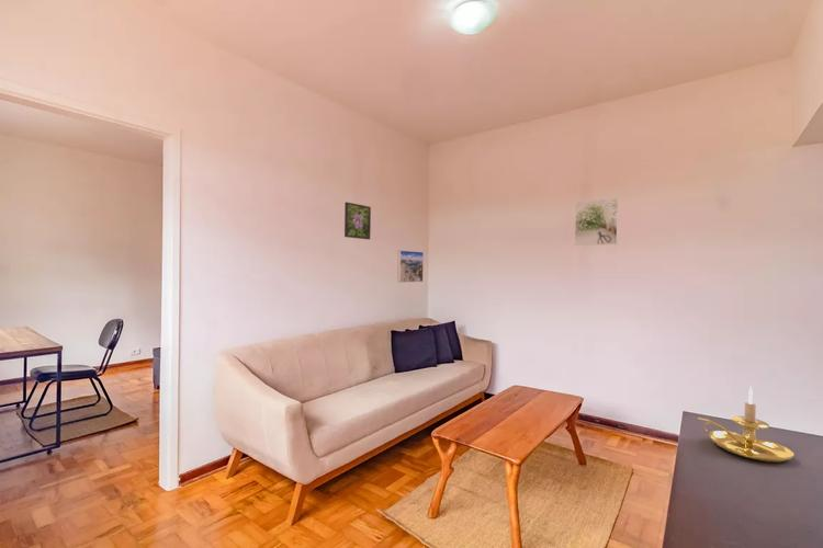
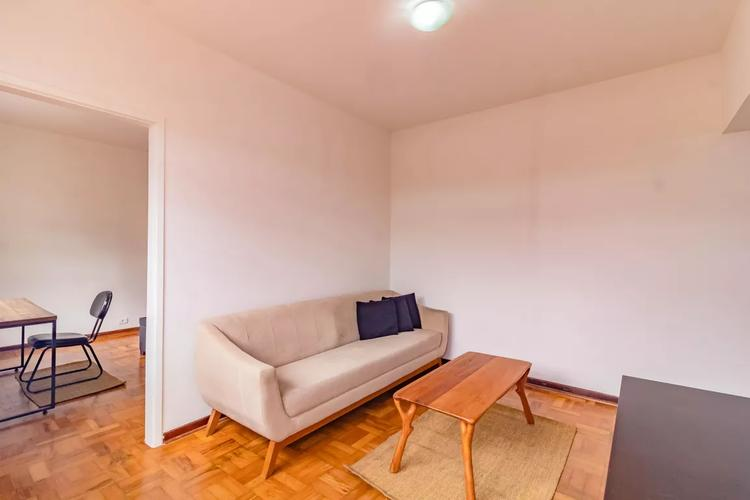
- candle holder (743, 416)
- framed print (358, 221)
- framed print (410, 266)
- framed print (596, 222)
